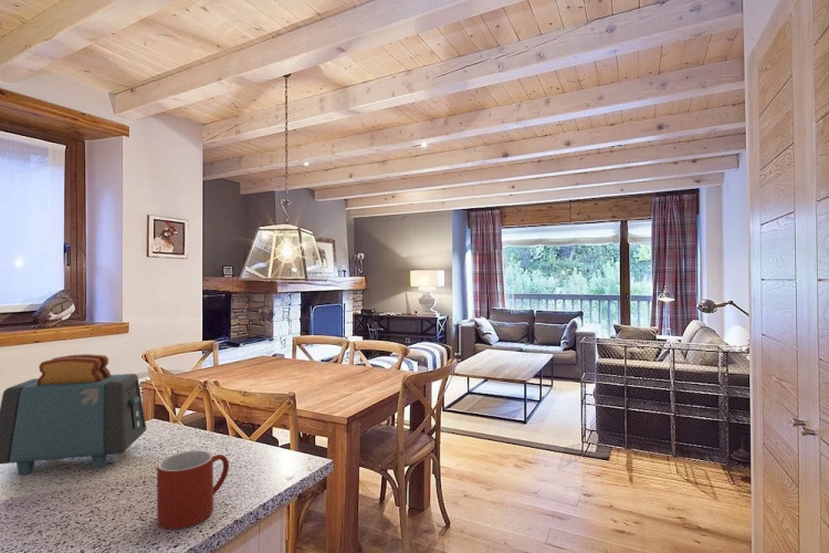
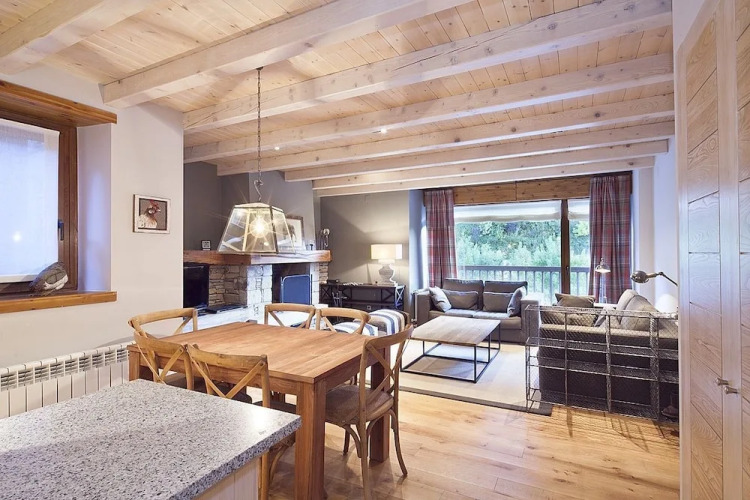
- mug (195, 482)
- toaster (75, 408)
